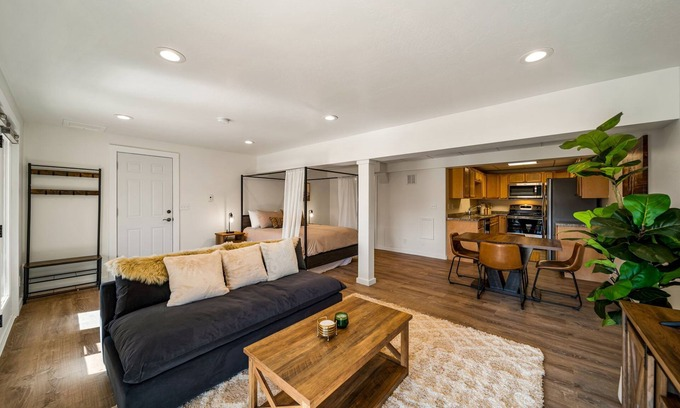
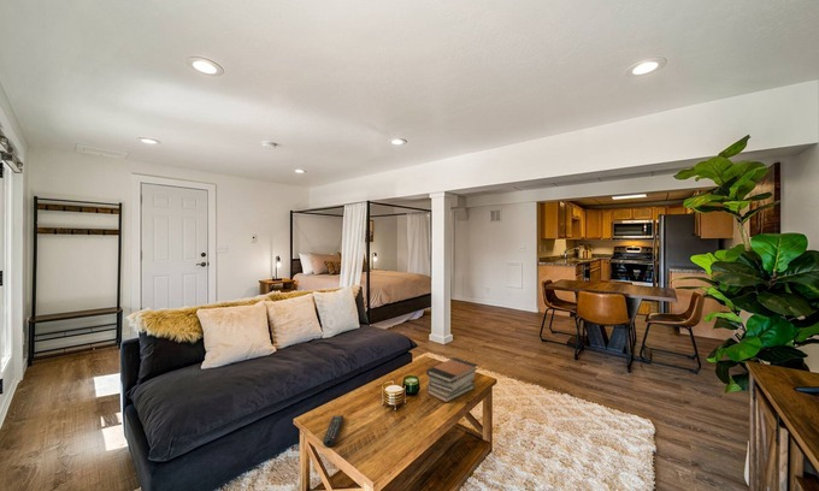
+ remote control (334, 428)
+ book stack (452, 378)
